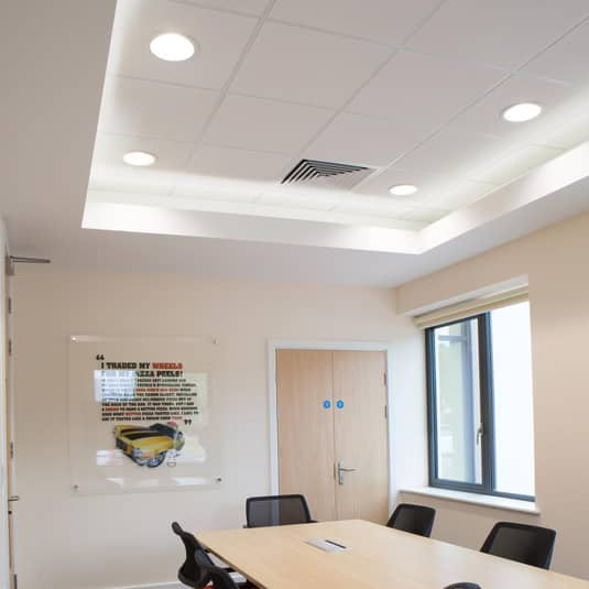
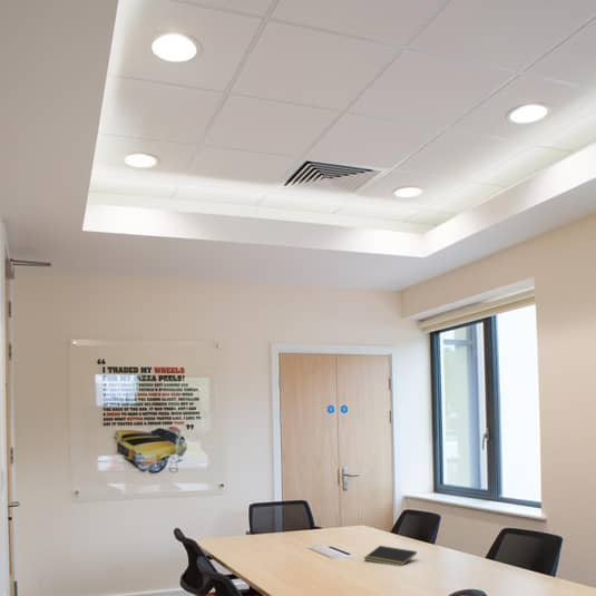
+ notepad (390, 555)
